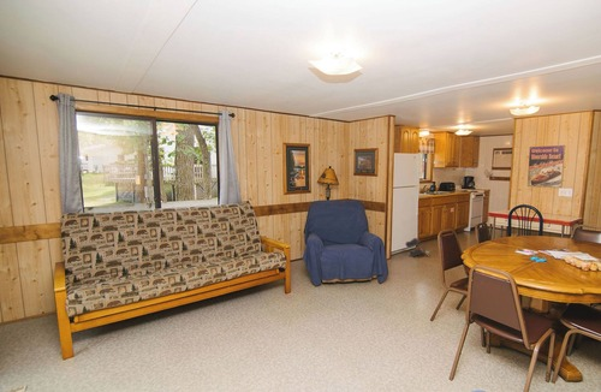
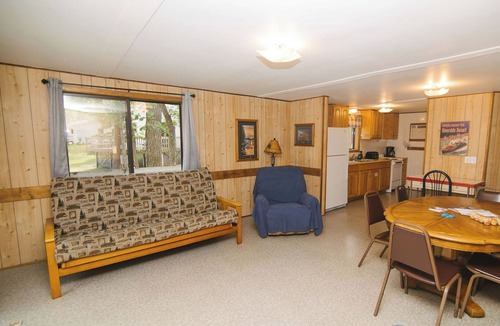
- boots (418, 248)
